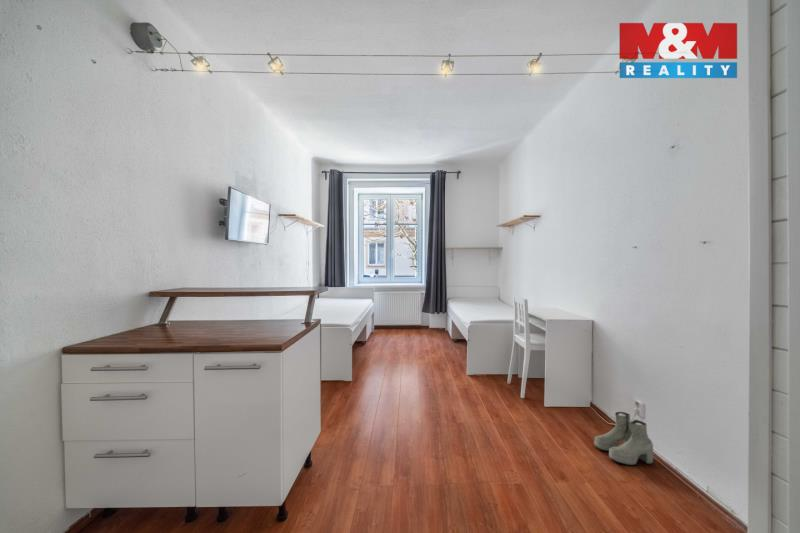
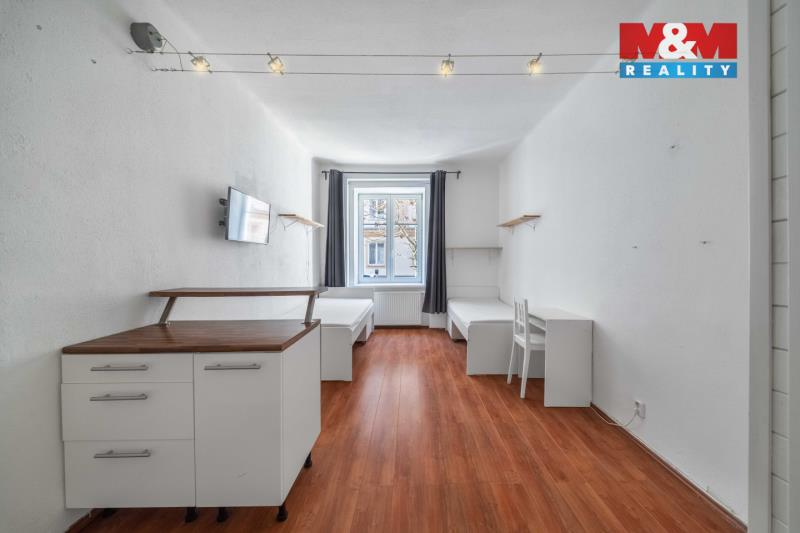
- boots (623, 435)
